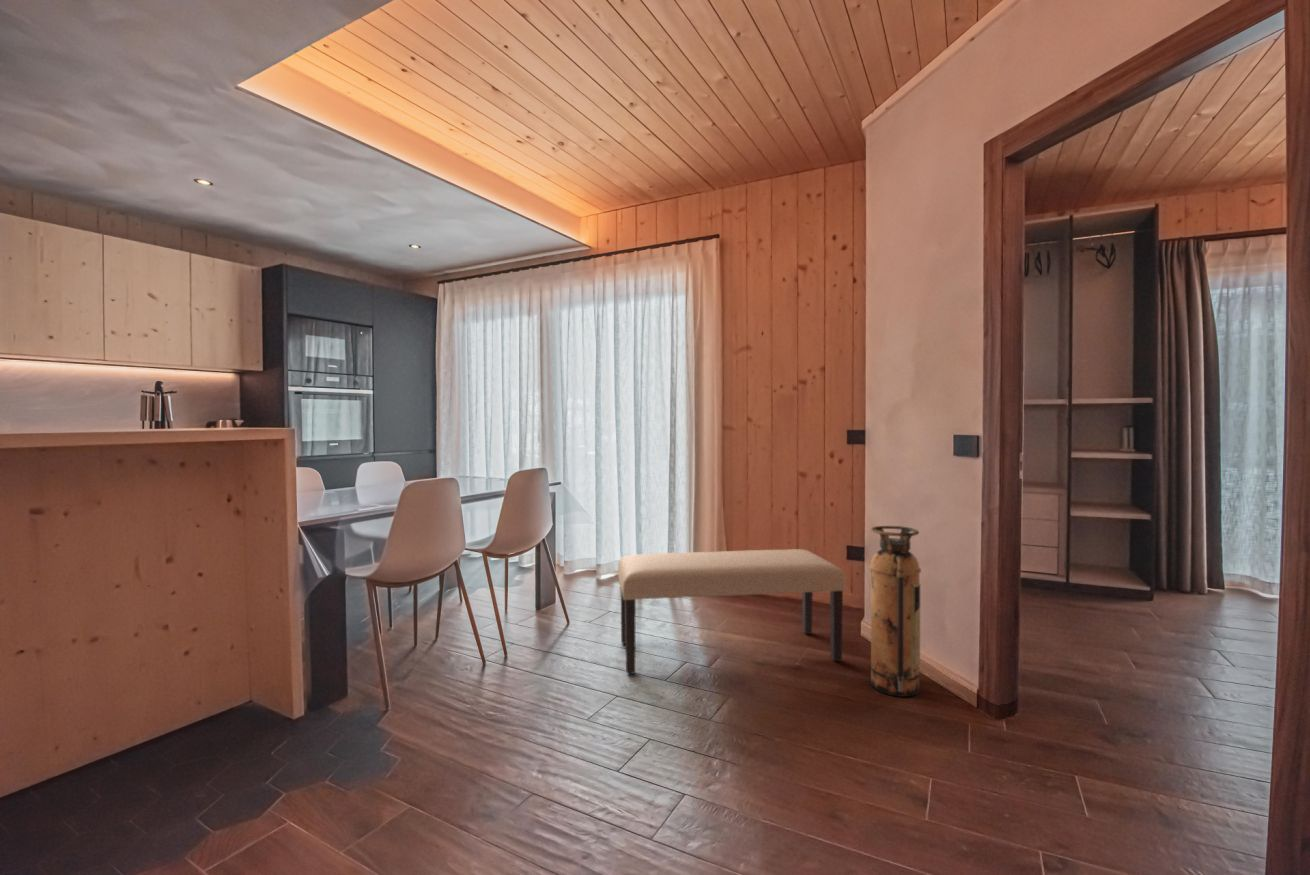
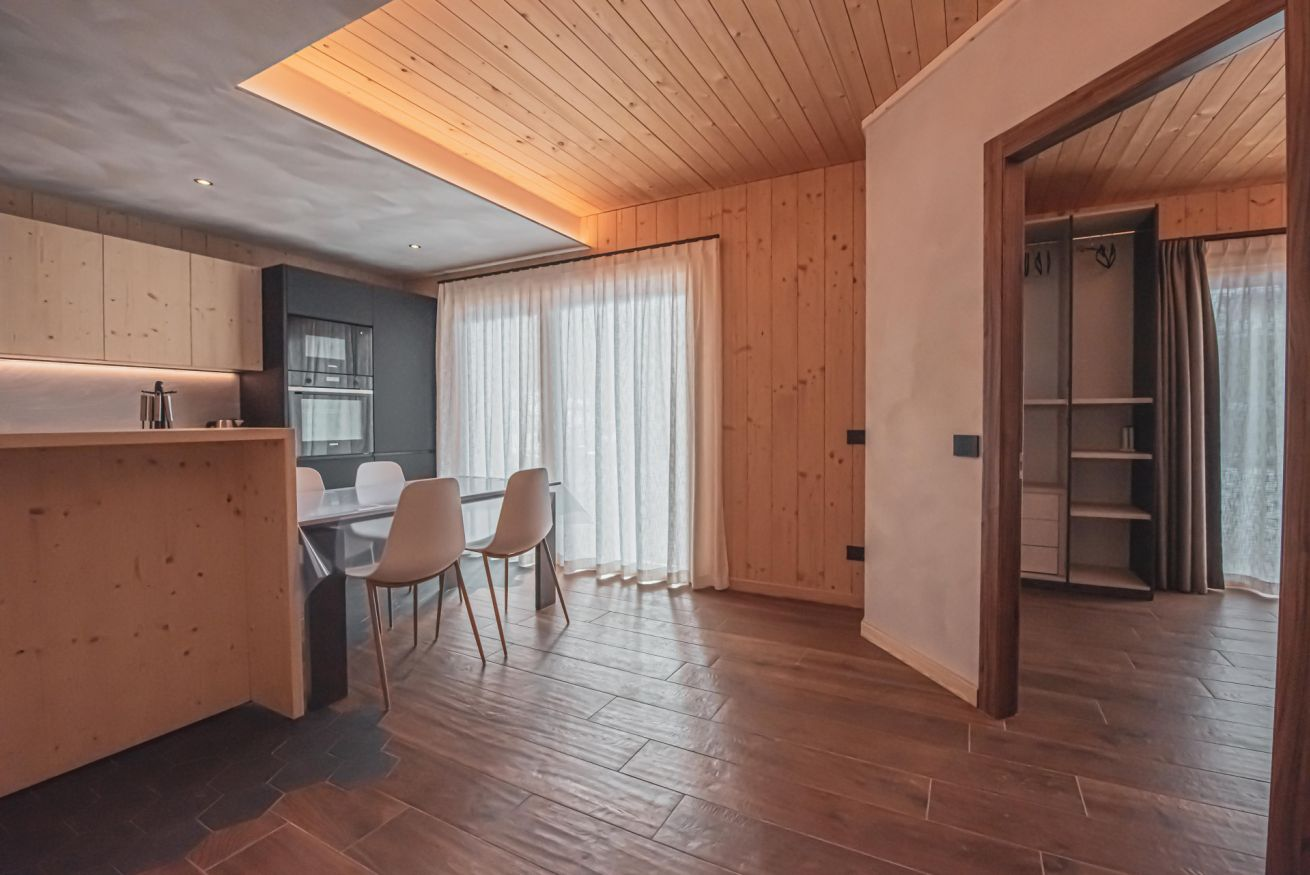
- bench (726, 595)
- fire extinguisher (895, 609)
